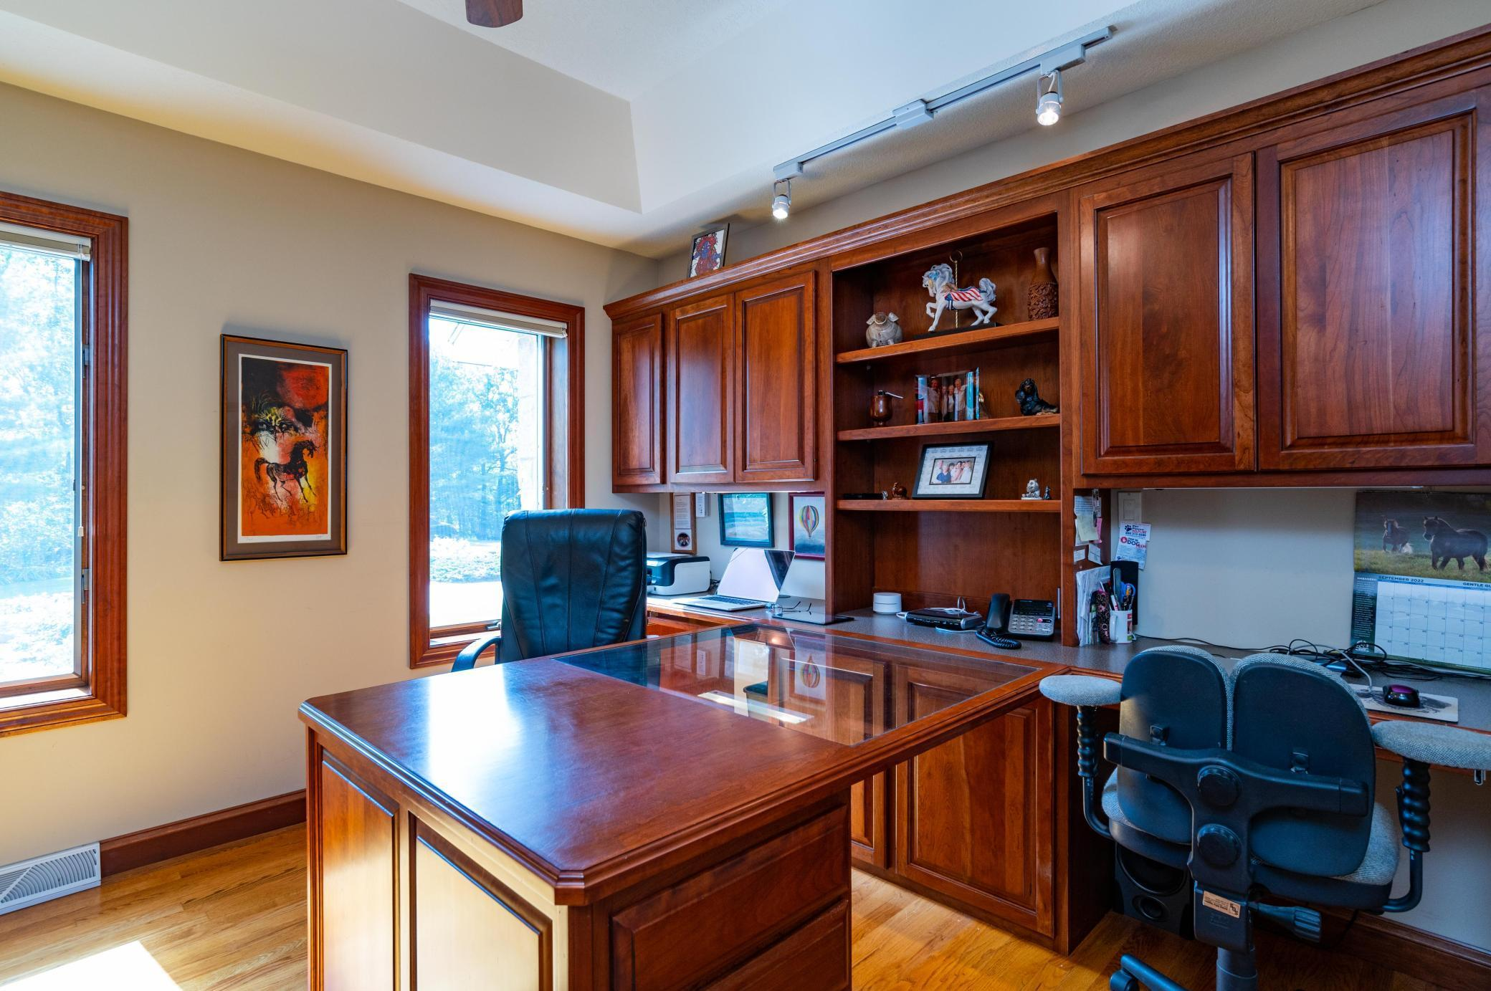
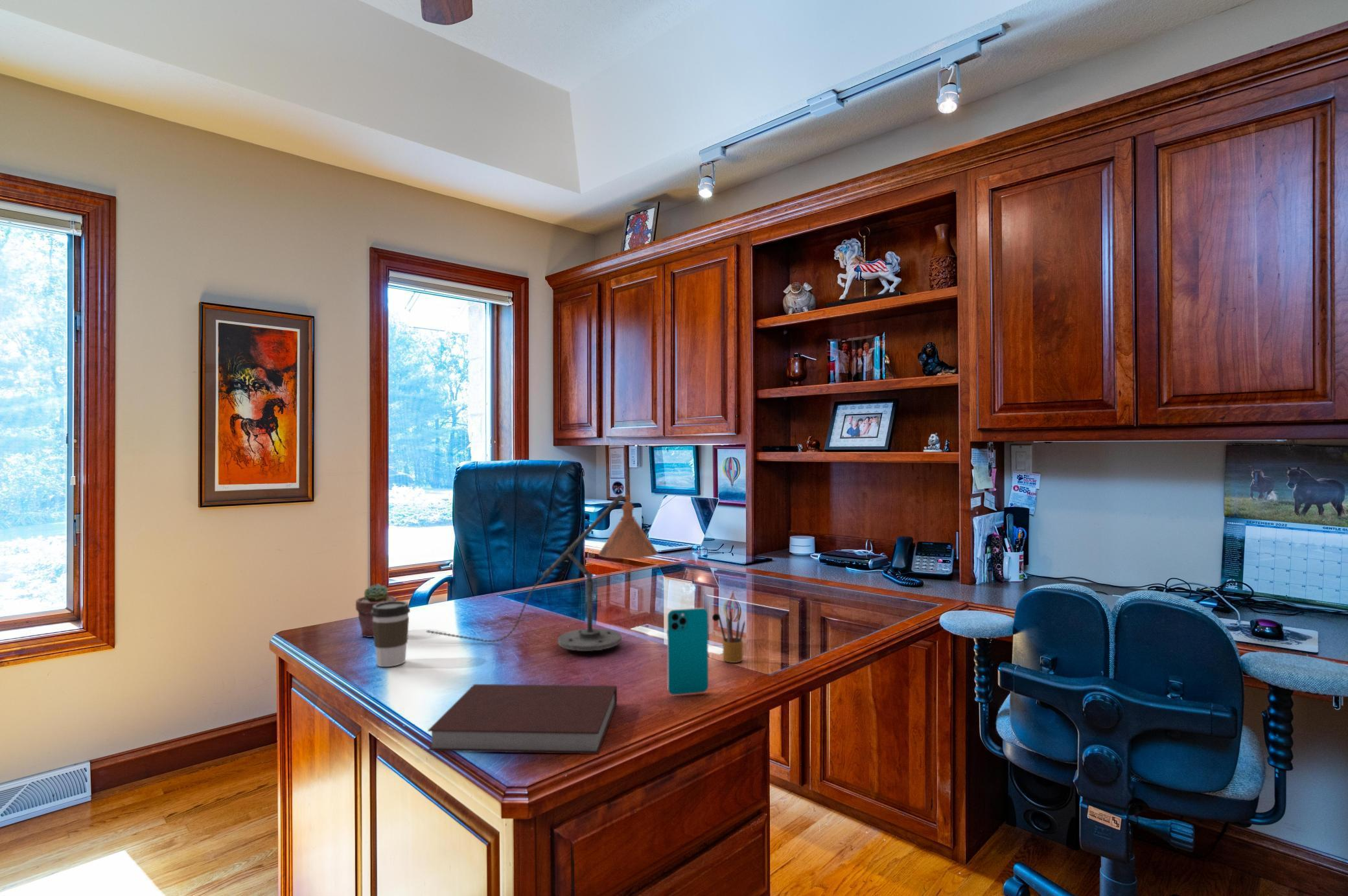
+ desk lamp (544, 572)
+ potted succulent (372, 608)
+ smartphone (693, 650)
+ coffee cup (391, 634)
+ notebook (530, 715)
+ pencil box (732, 635)
